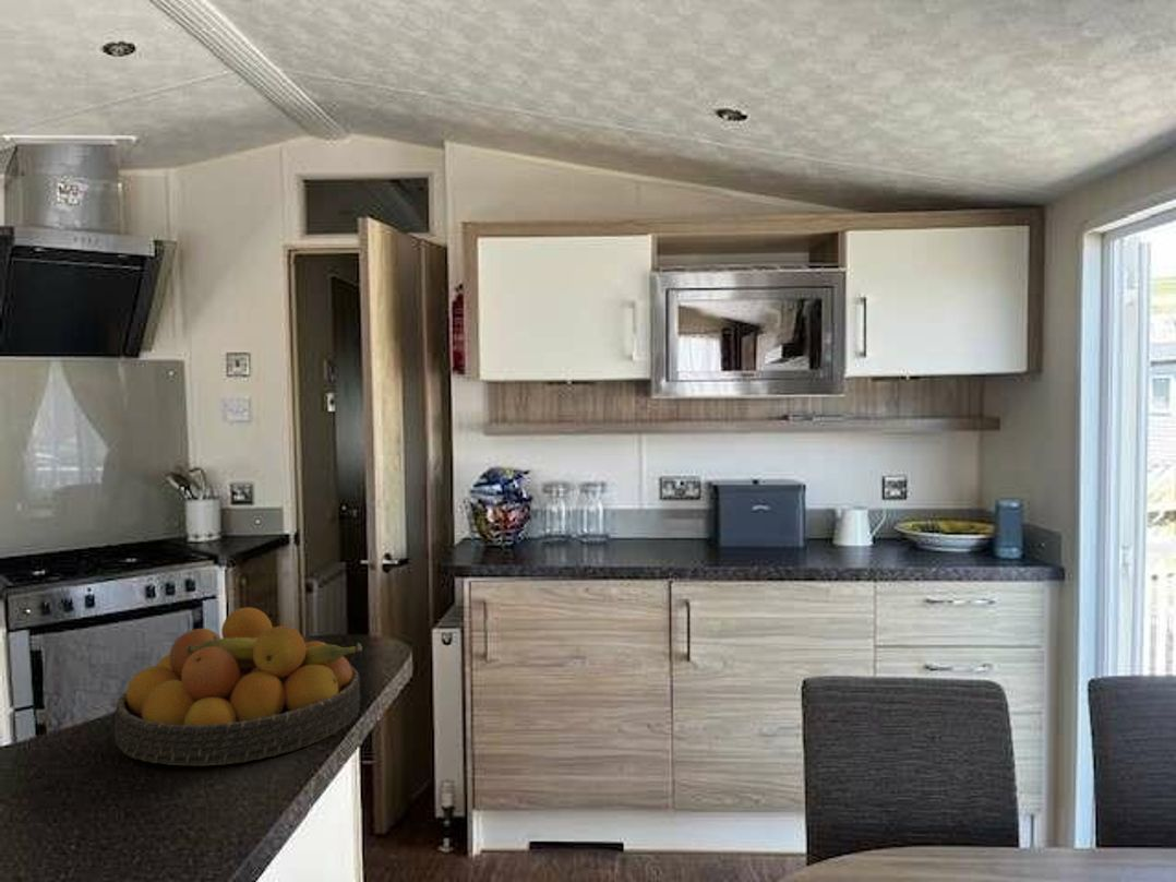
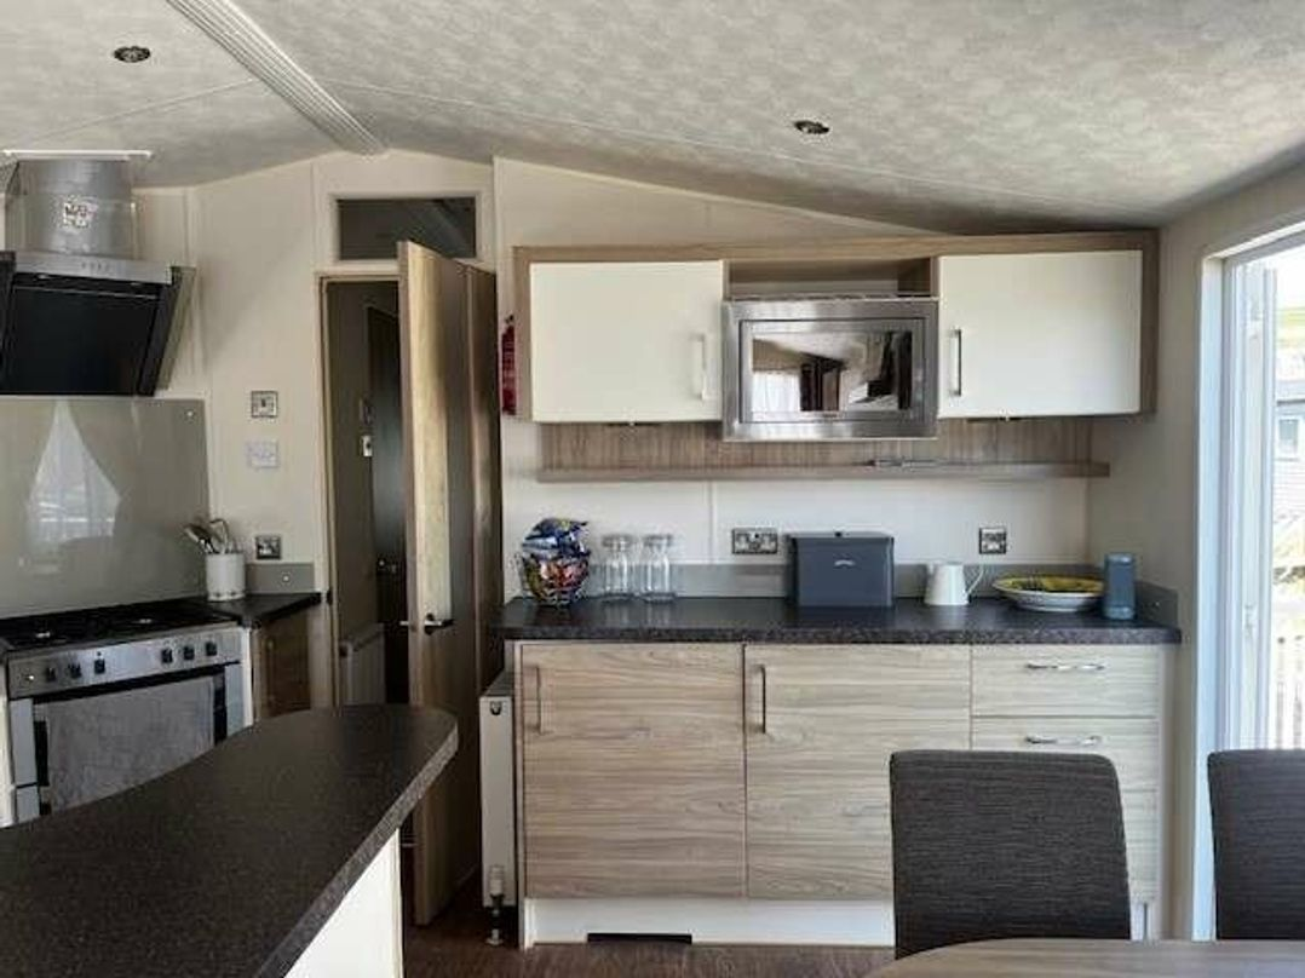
- fruit bowl (242, 671)
